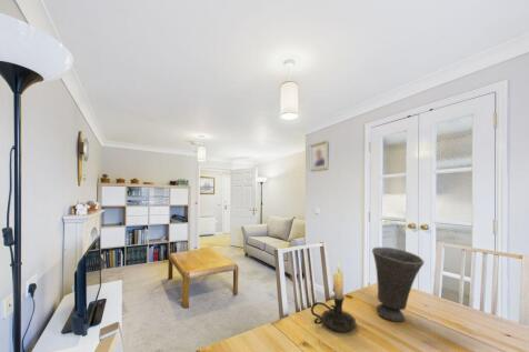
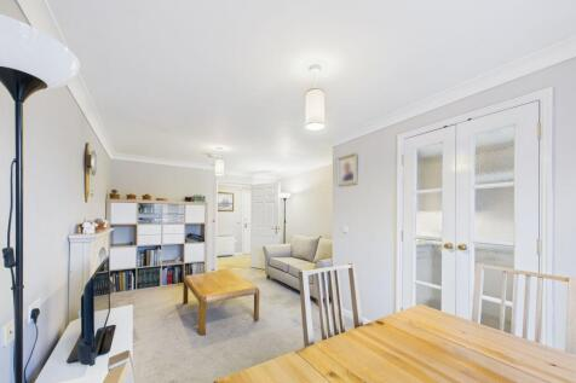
- vase (396, 284)
- candle holder (333, 291)
